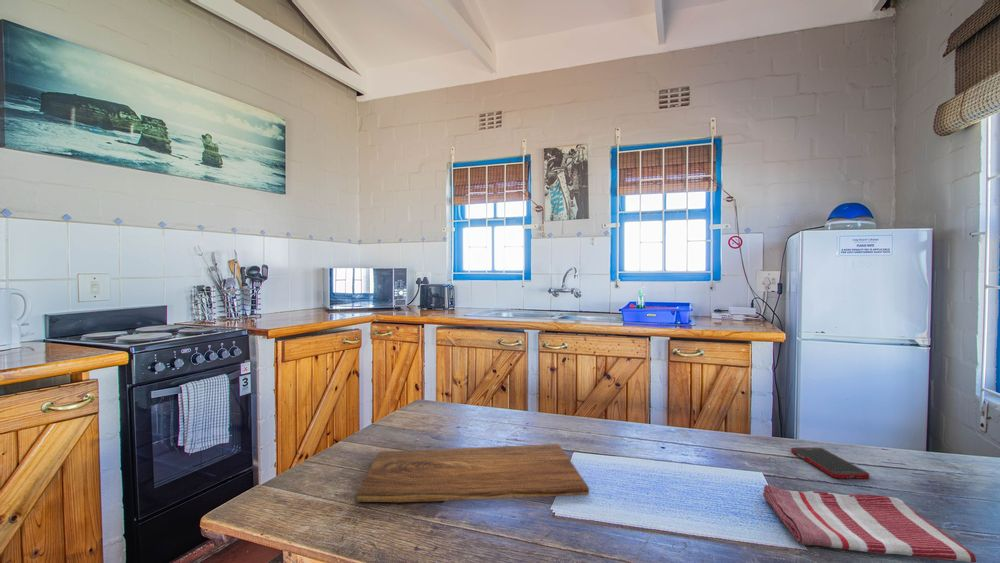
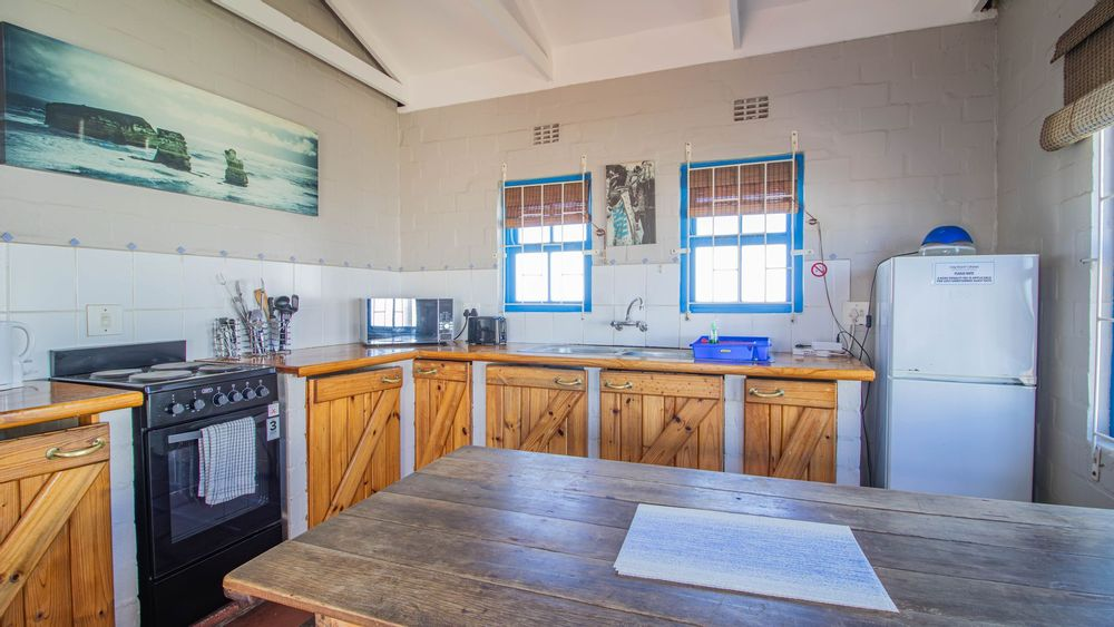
- cutting board (472, 470)
- cell phone (827, 462)
- dish towel (854, 519)
